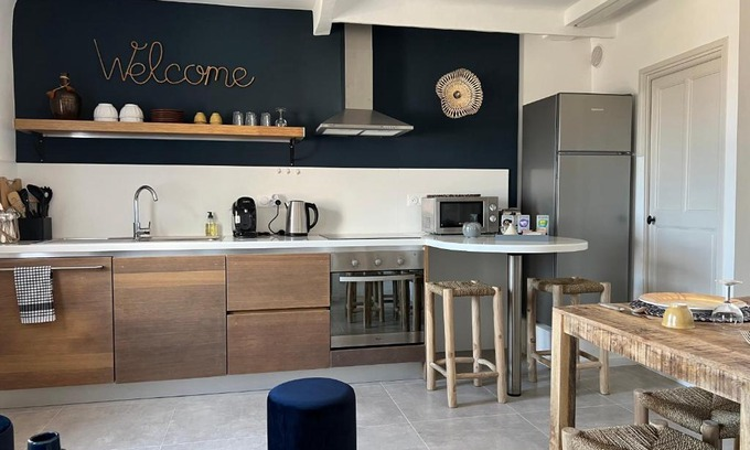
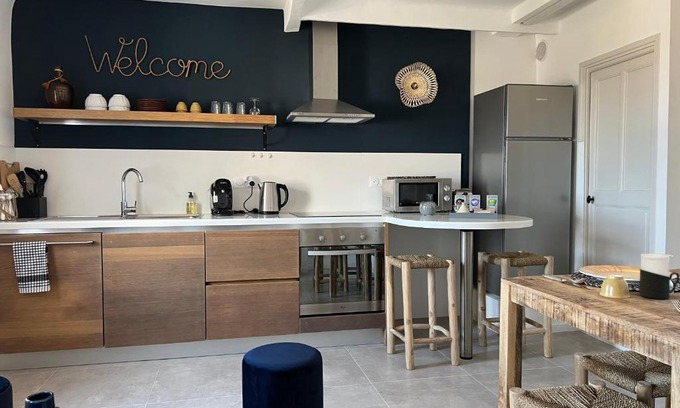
+ cup (659, 275)
